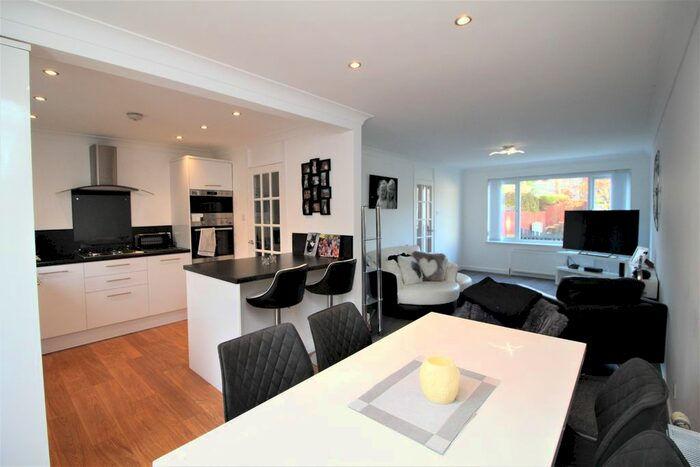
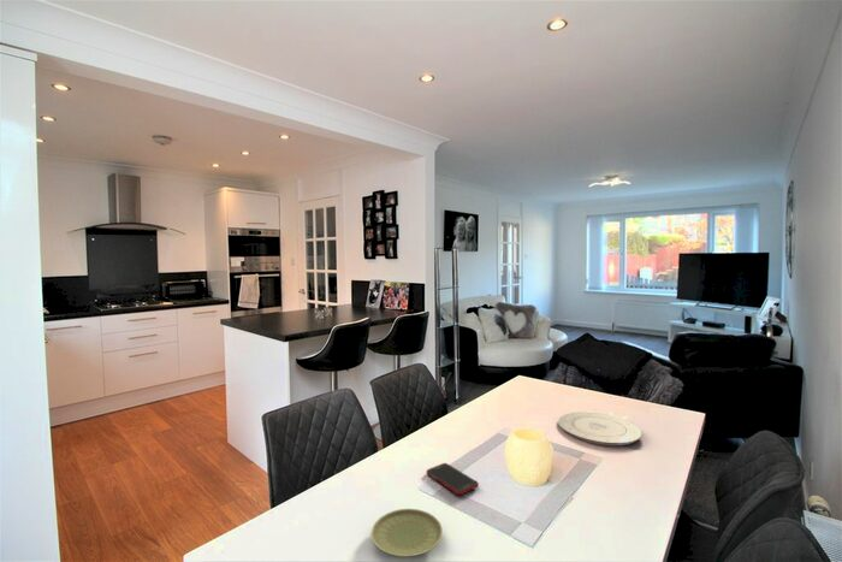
+ cell phone (451, 478)
+ plate (598, 427)
+ plate (407, 534)
